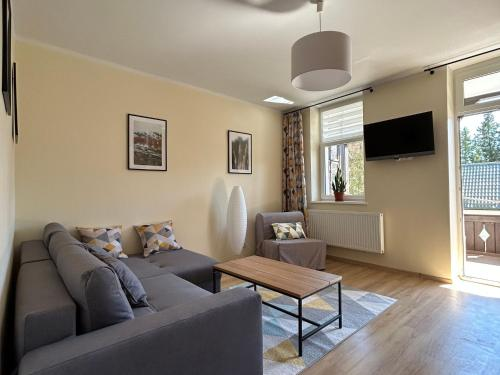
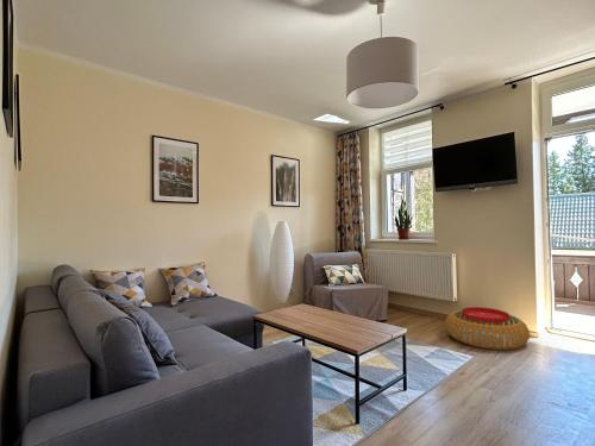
+ pouf (484, 325)
